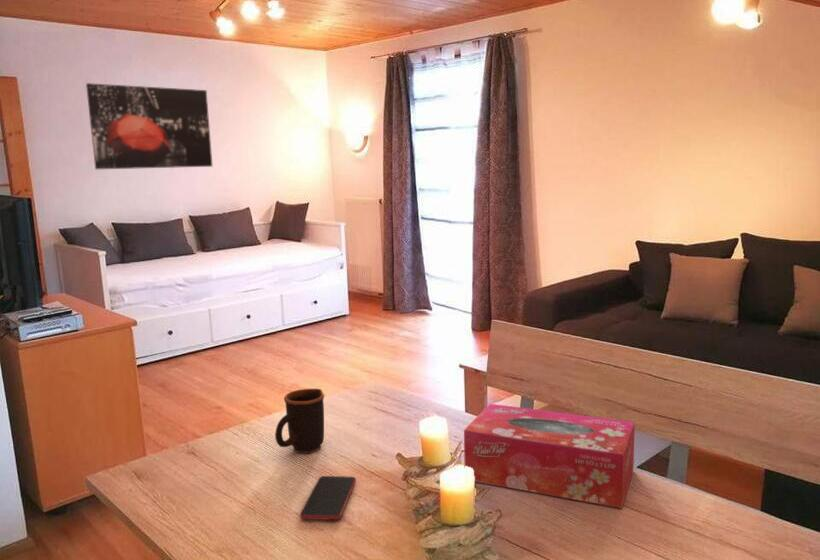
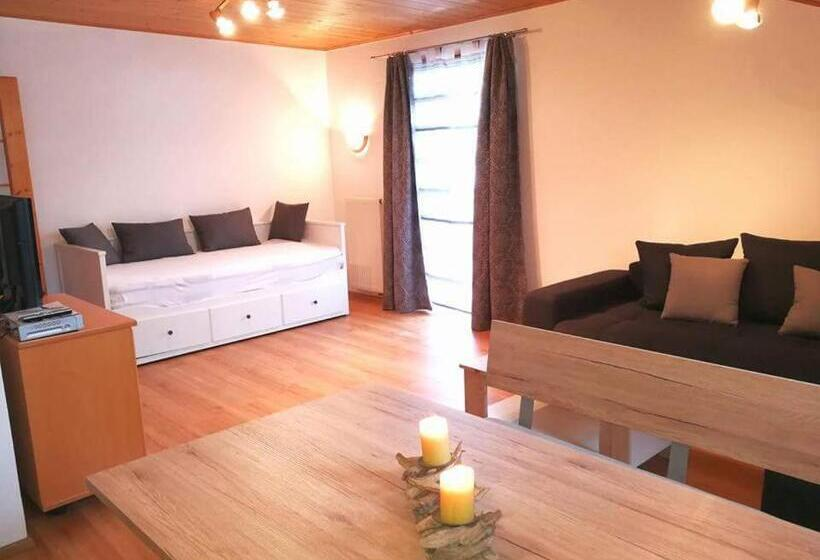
- mug (299, 424)
- wall art (153, 127)
- smartphone (329, 497)
- tissue box (549, 450)
